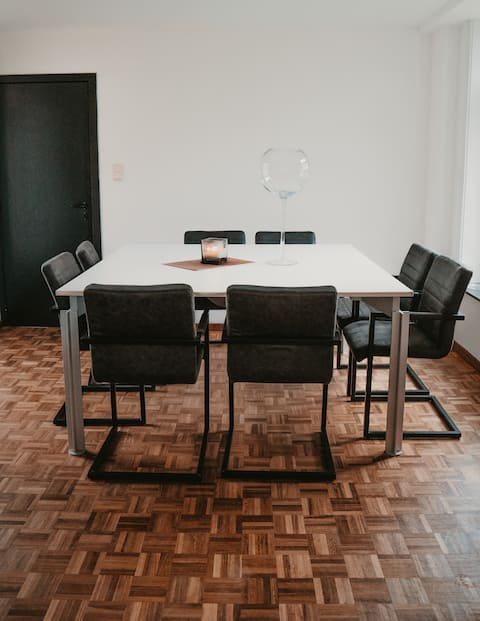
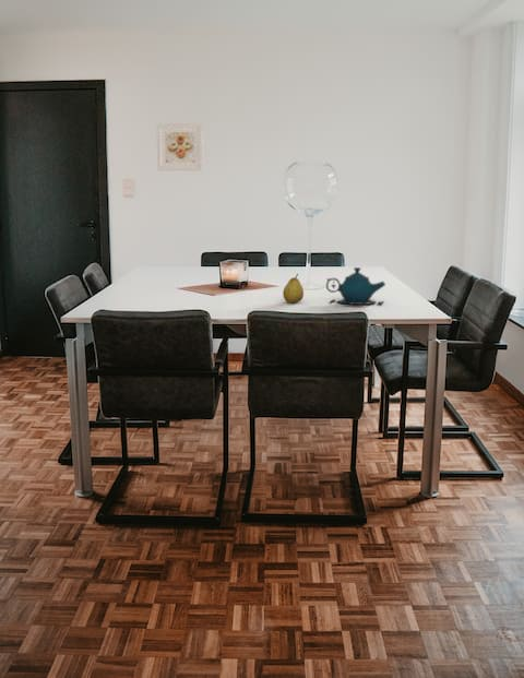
+ fruit (293, 288)
+ teapot (355, 284)
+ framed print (179, 146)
